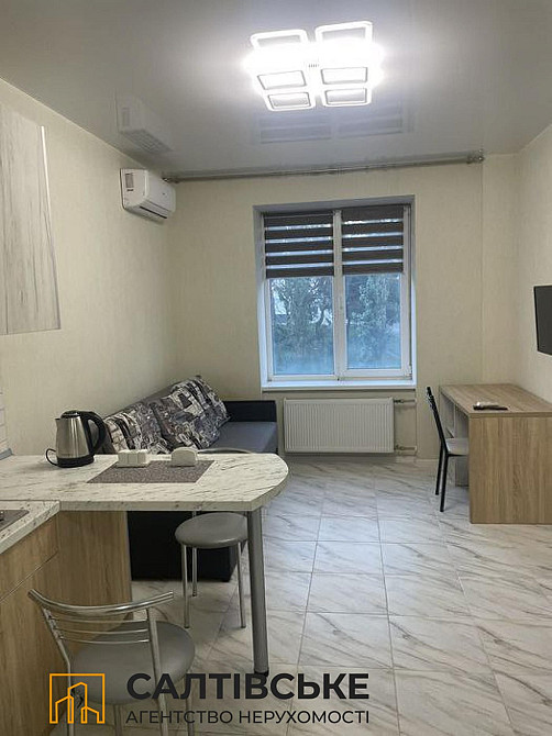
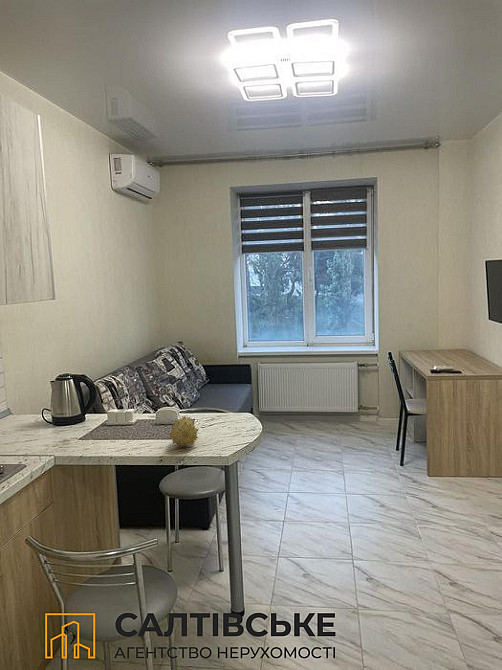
+ fruit (183, 430)
